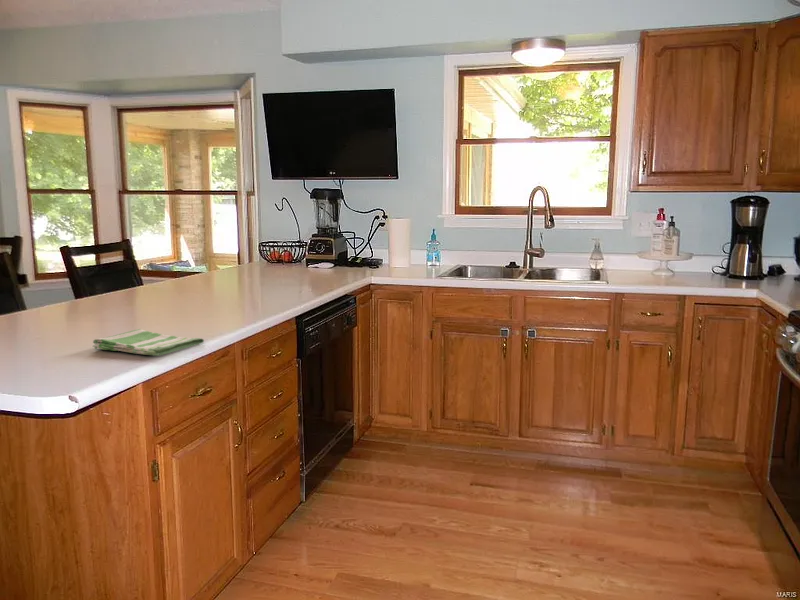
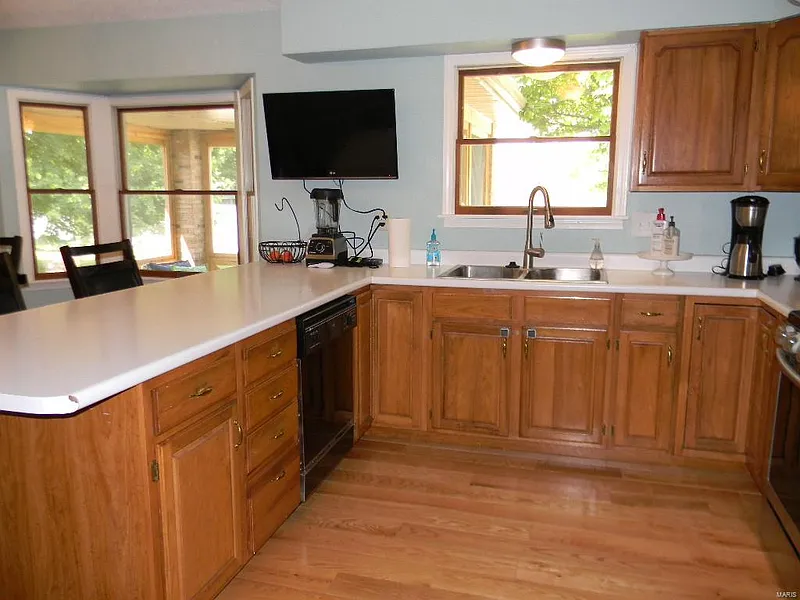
- dish towel (148, 341)
